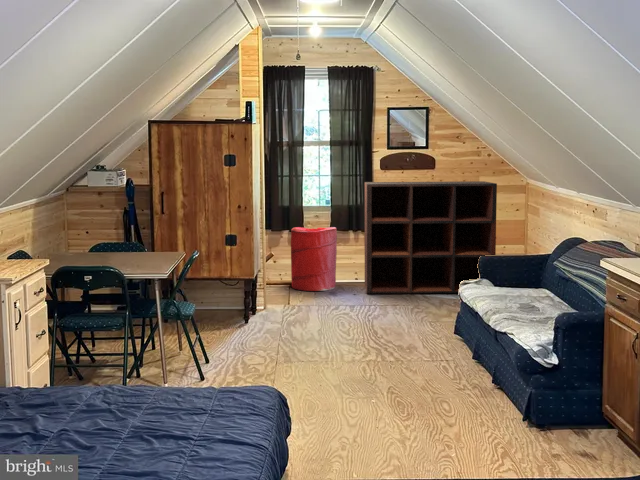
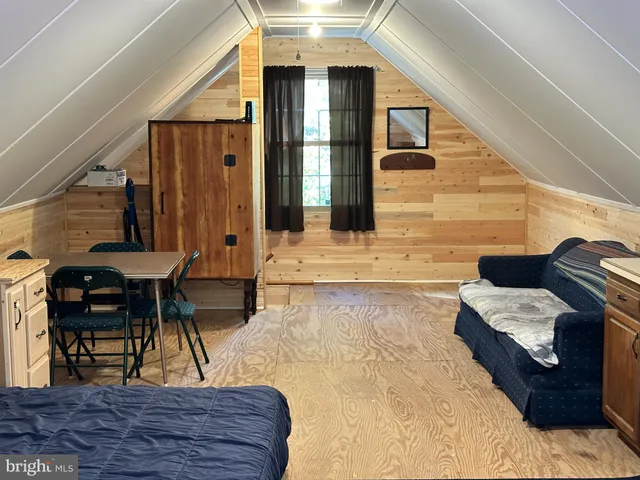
- laundry hamper (313, 256)
- shelving unit (427, 235)
